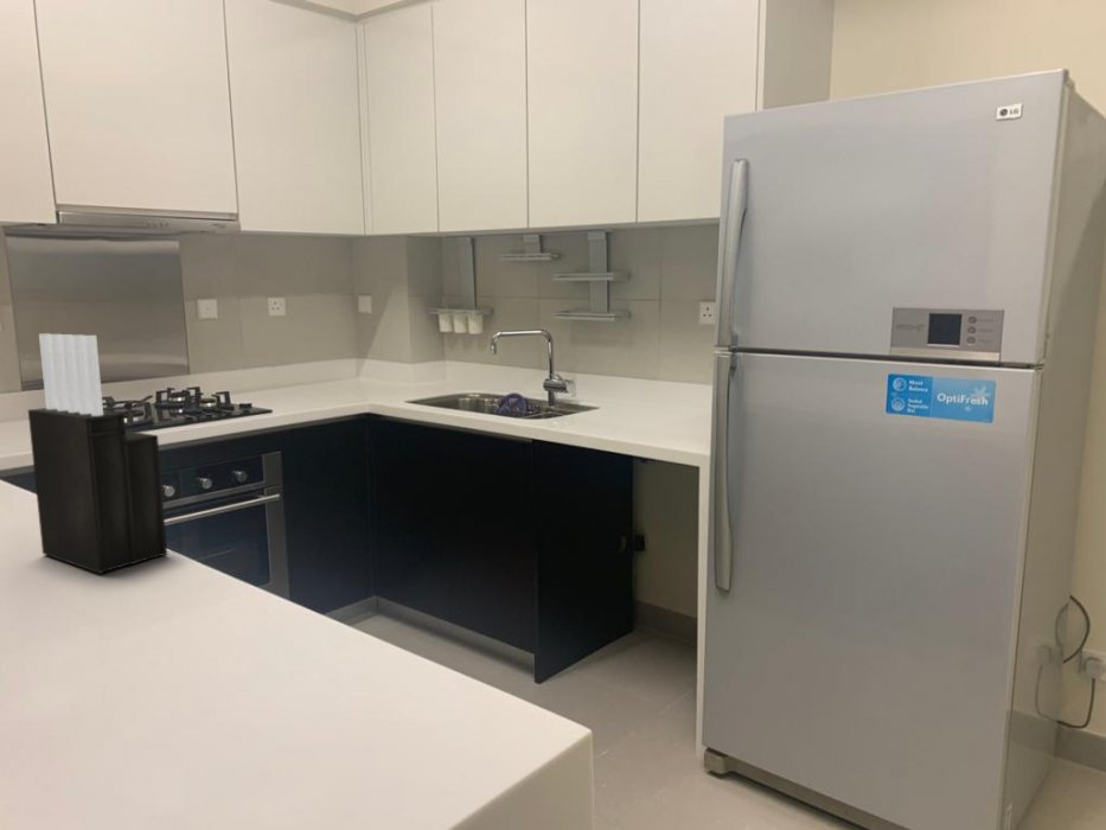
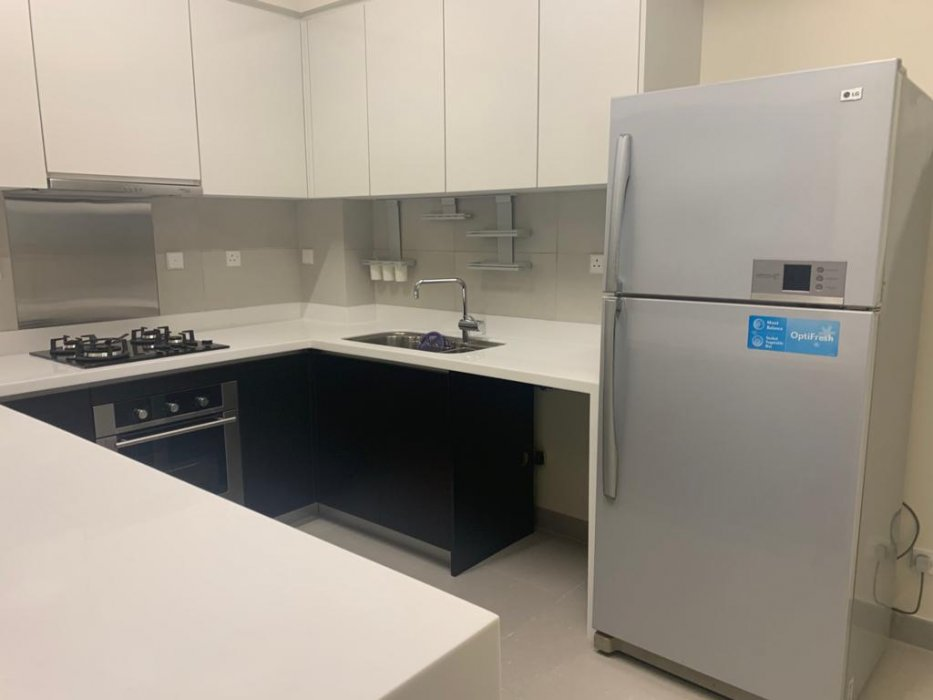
- knife block (102, 445)
